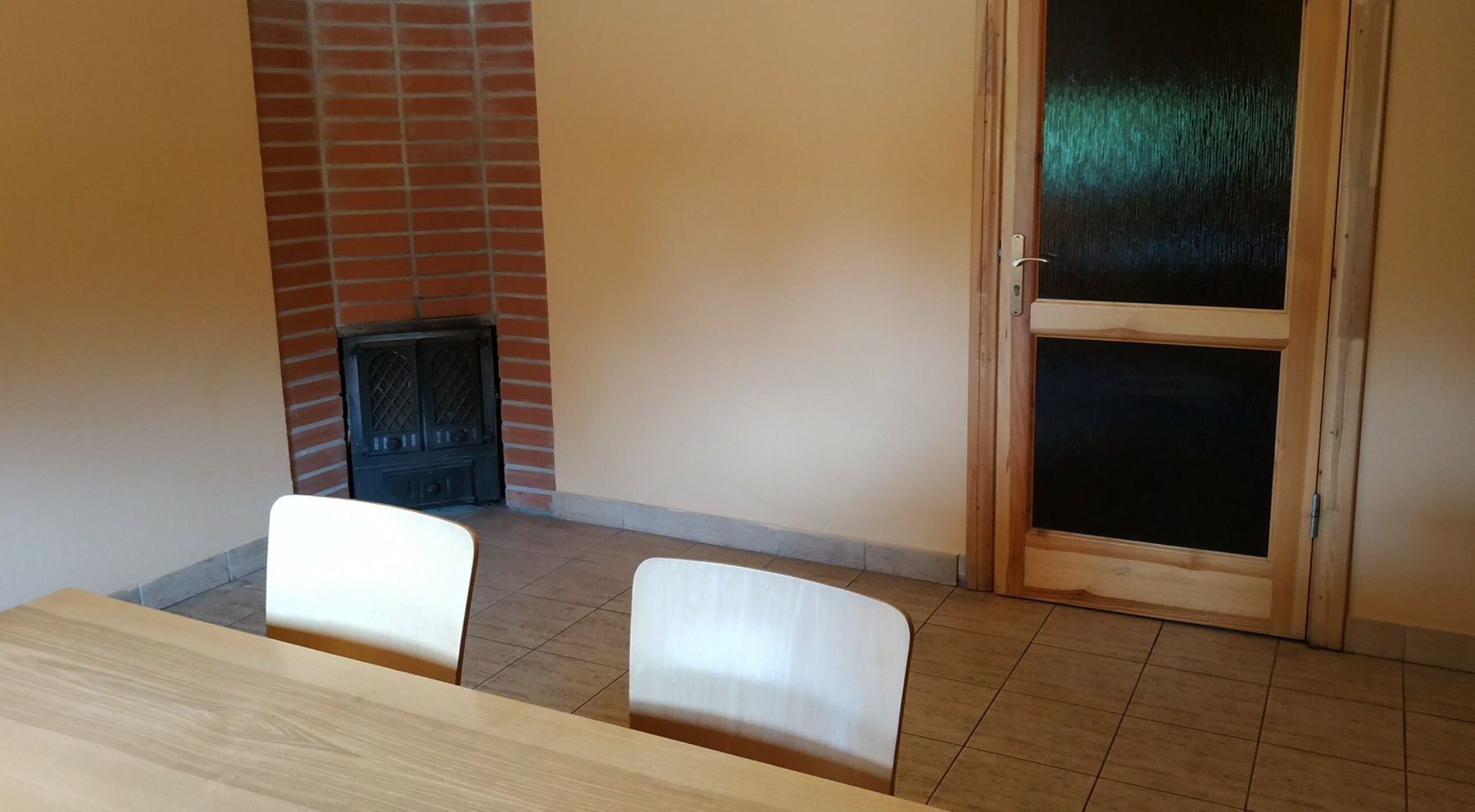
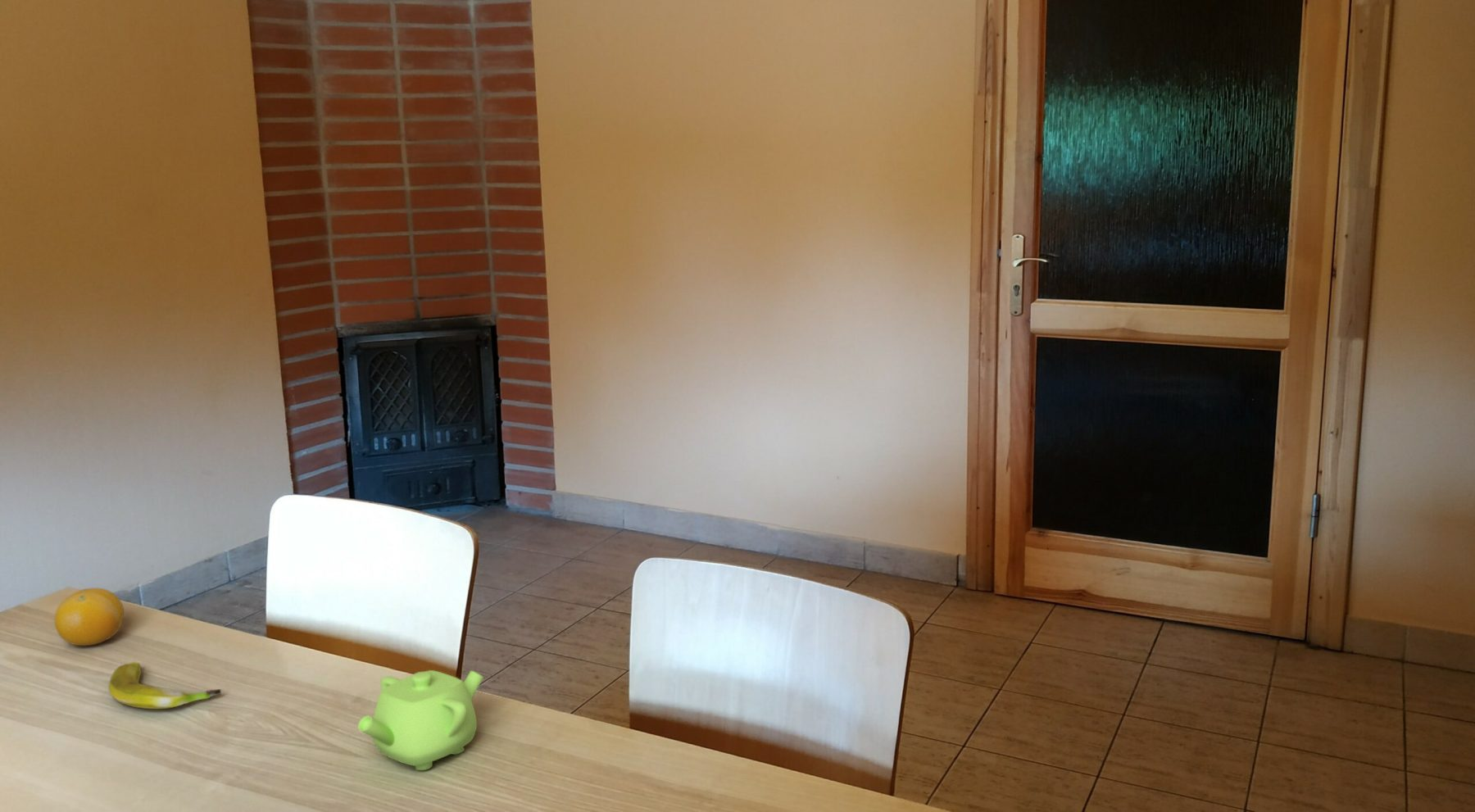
+ teapot (424, 714)
+ fruit (89, 616)
+ banana (148, 686)
